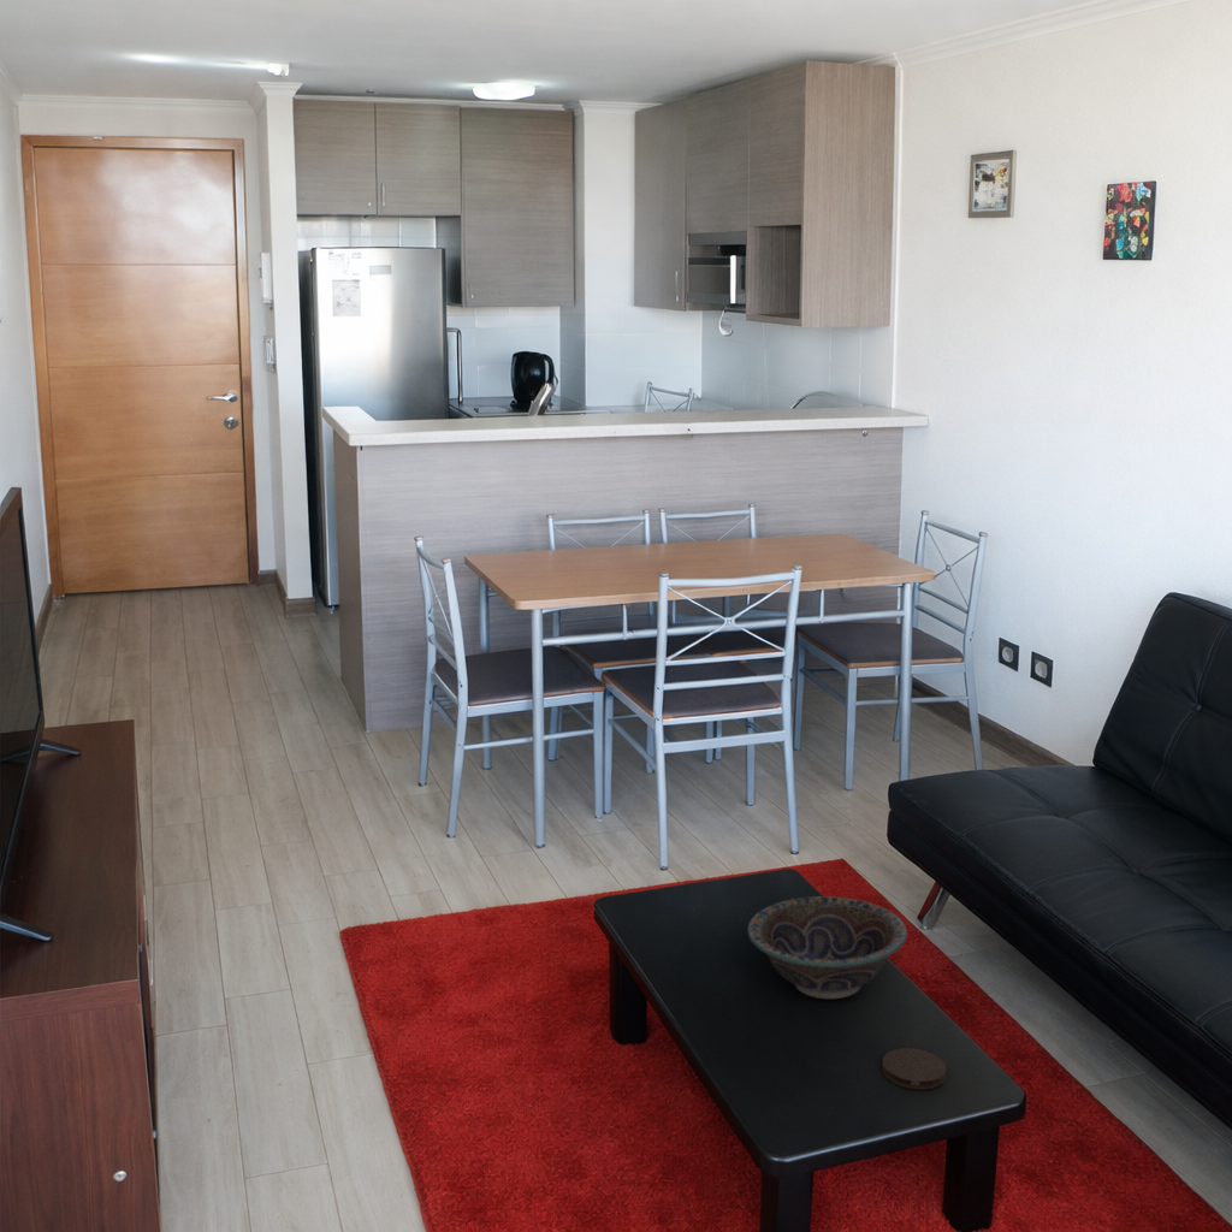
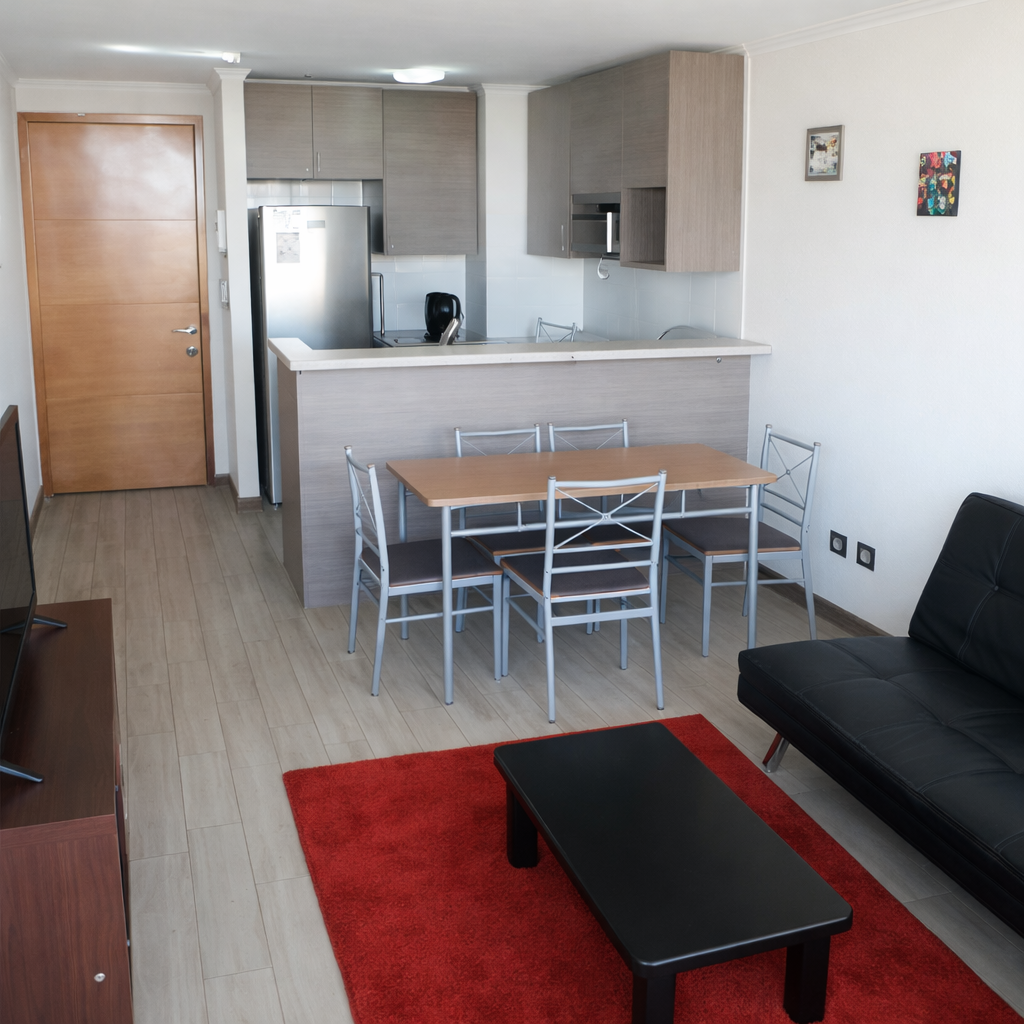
- decorative bowl (825, 954)
- coaster (913, 1067)
